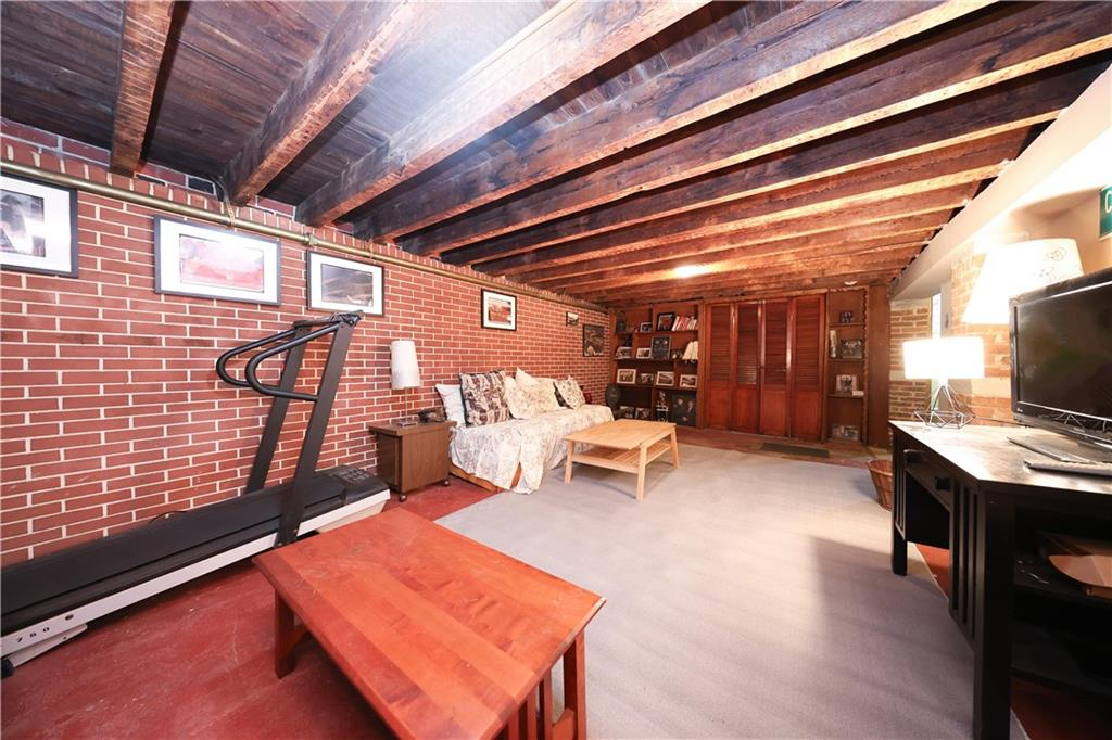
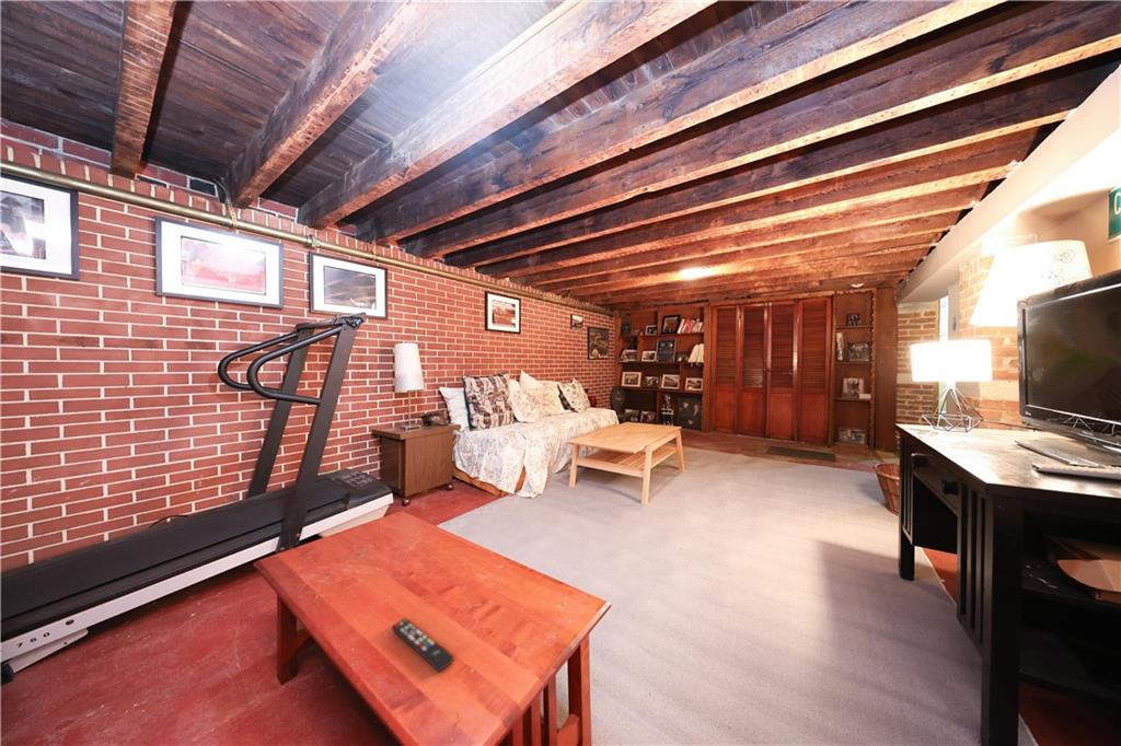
+ remote control (420, 642)
